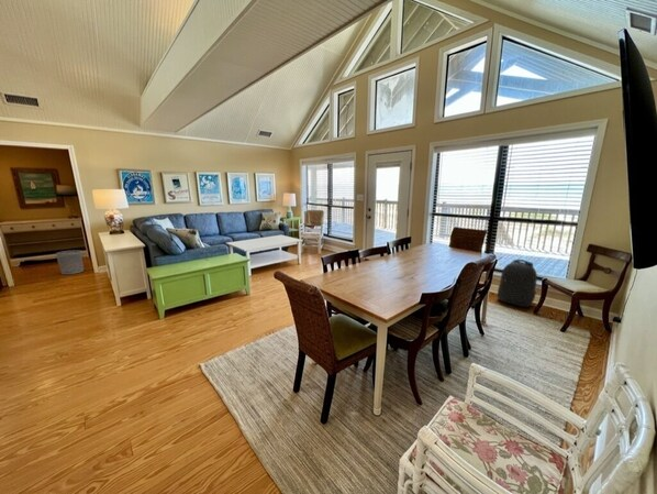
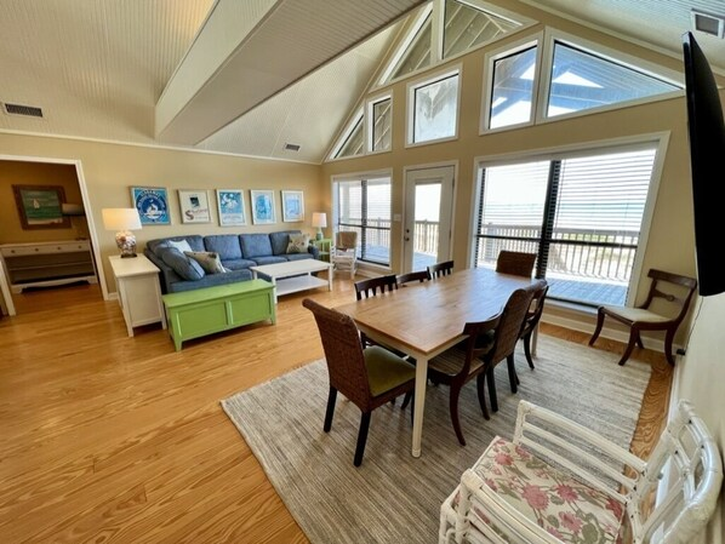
- backpack (517, 281)
- waste bin (70, 262)
